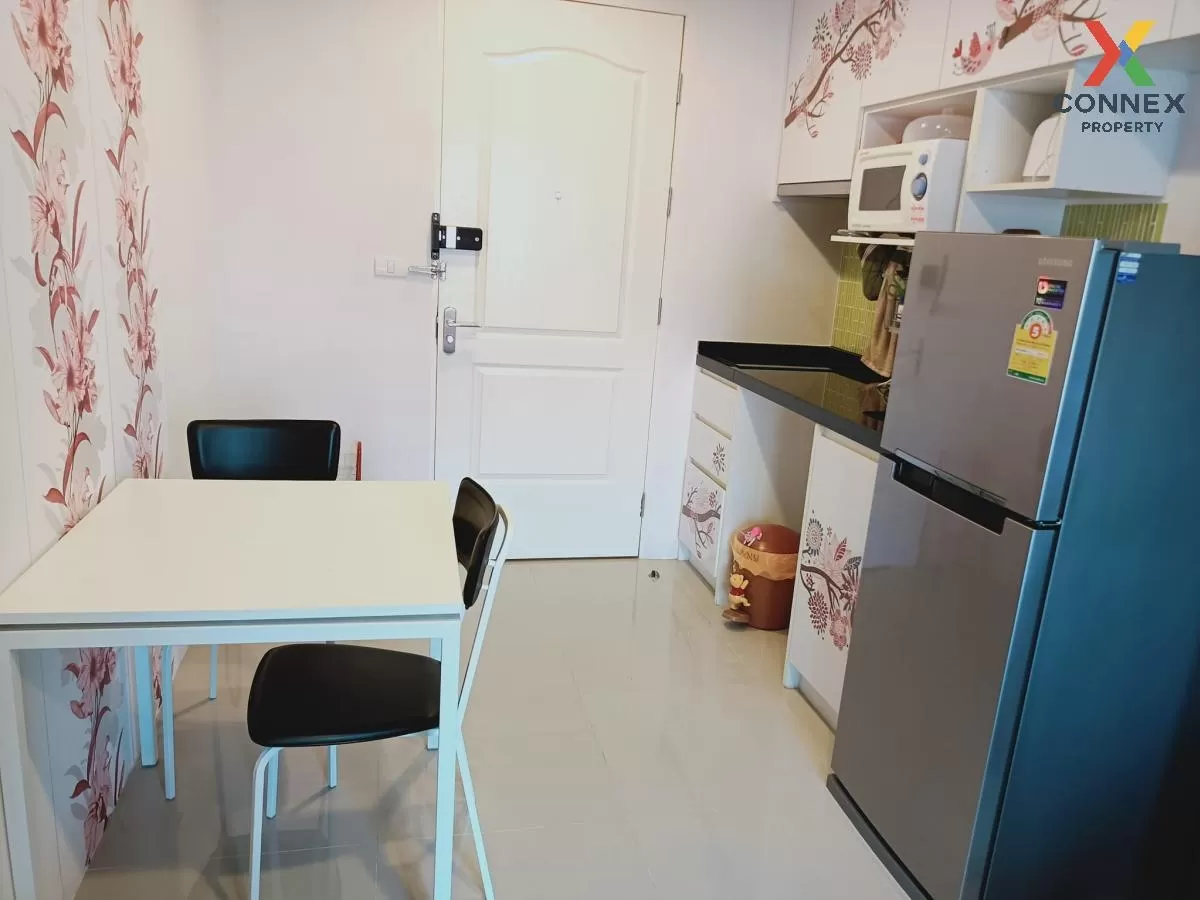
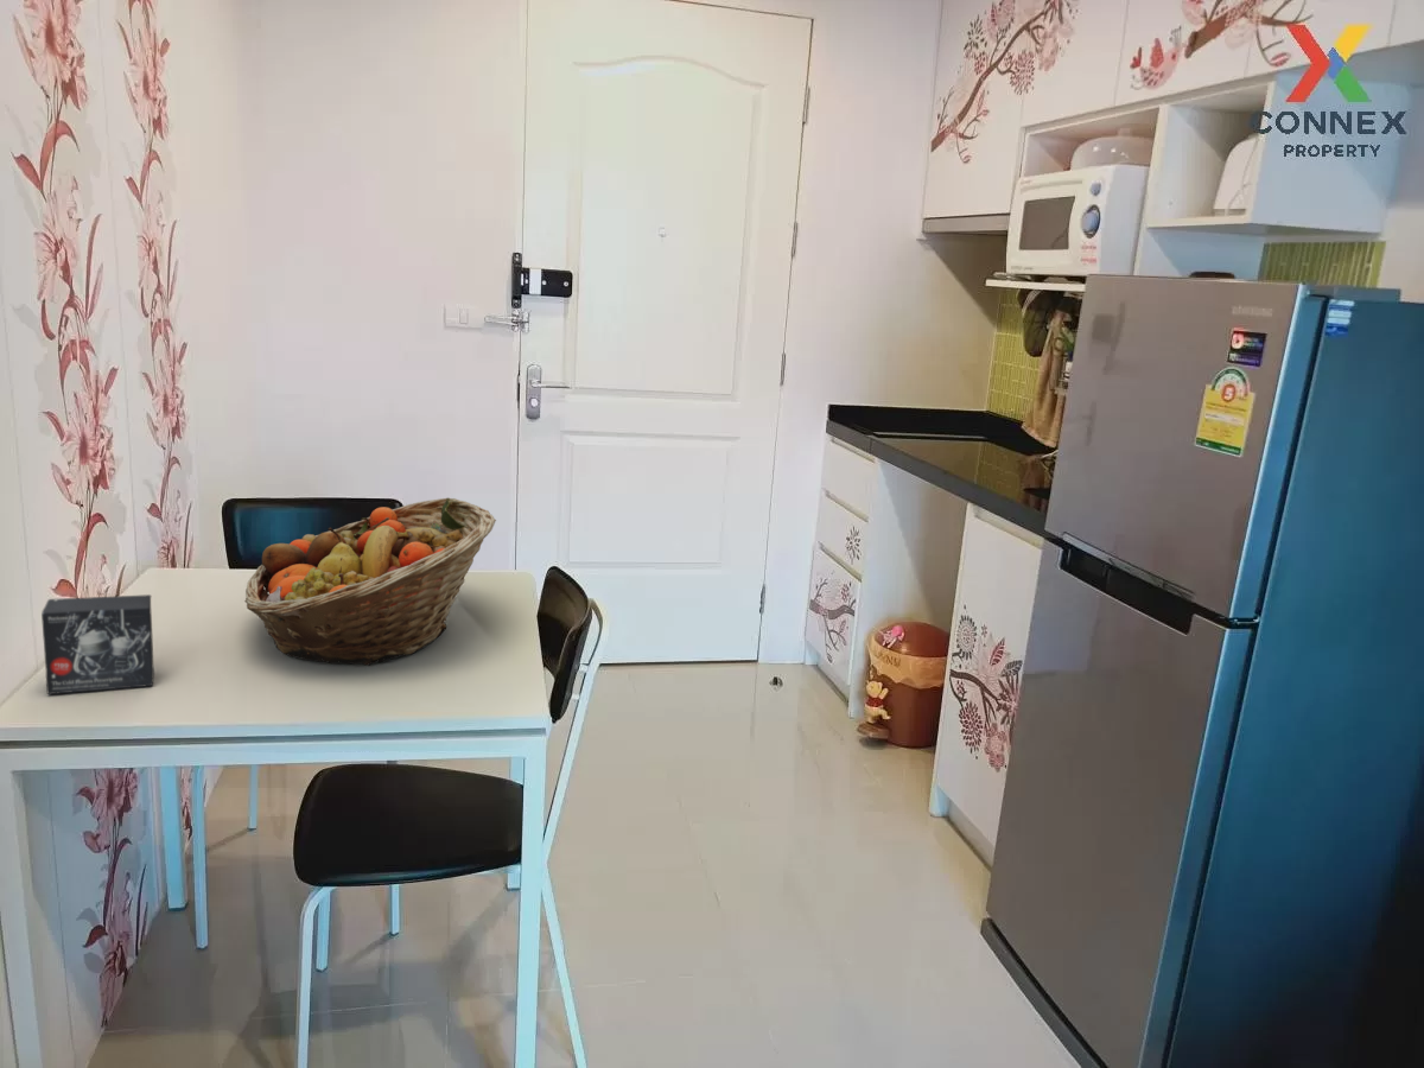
+ small box (100, 642)
+ fruit basket (371, 571)
